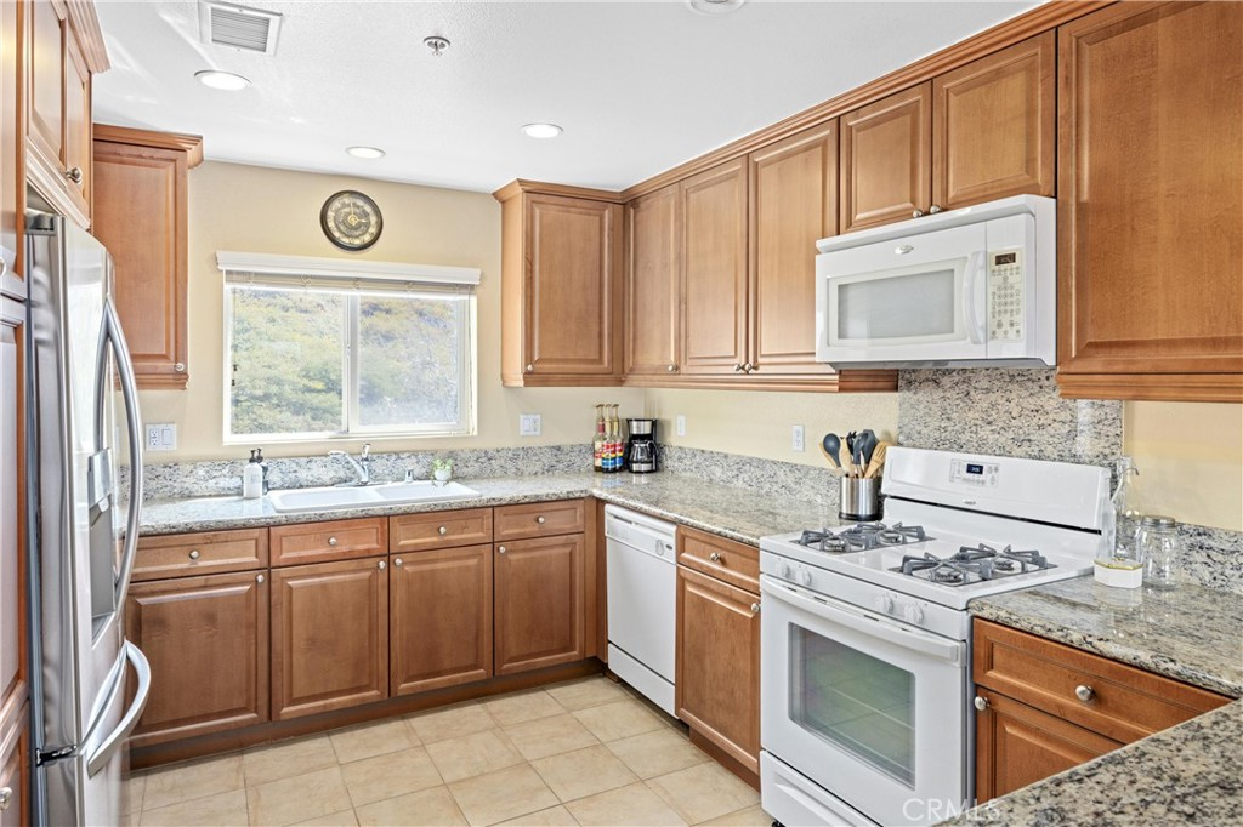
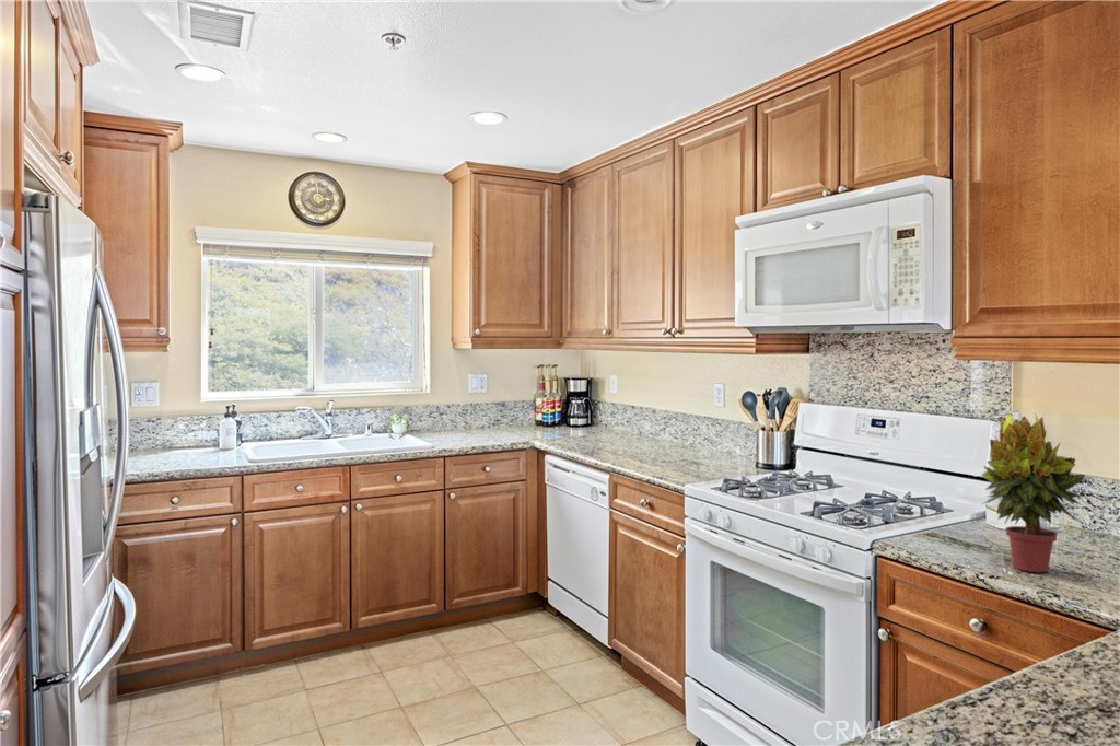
+ potted plant (1029, 490)
